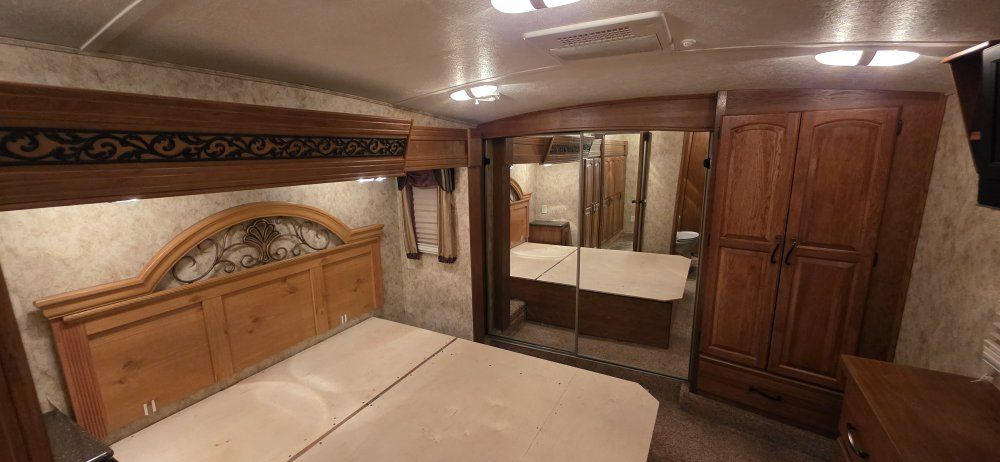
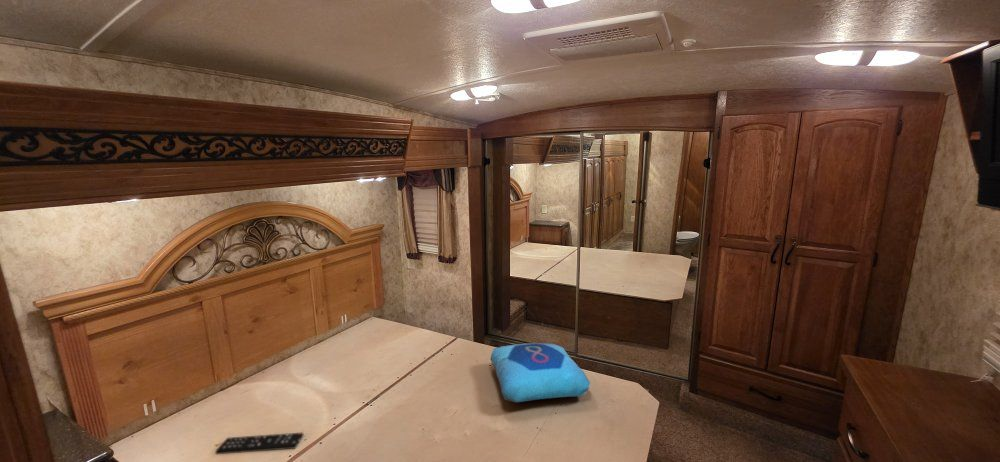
+ cushion (536, 368)
+ remote control (261, 442)
